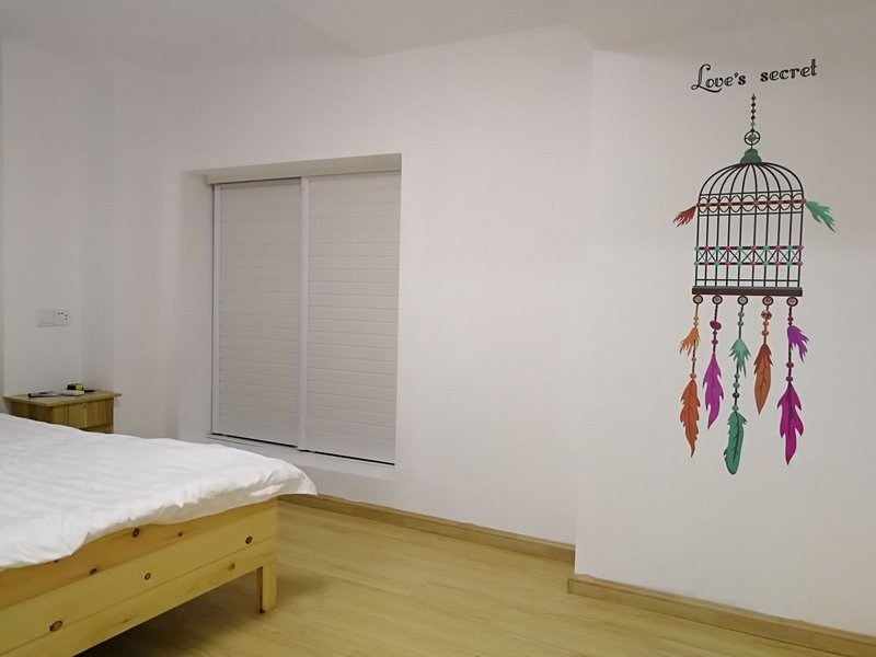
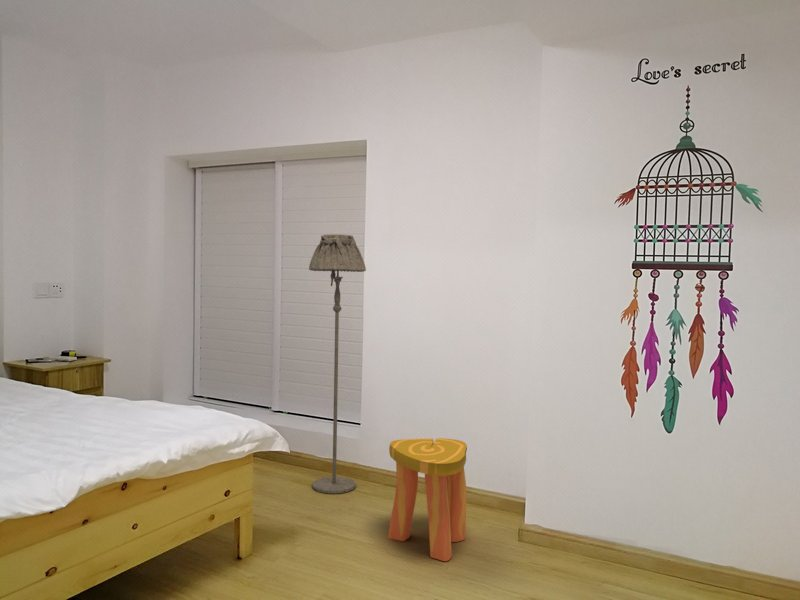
+ stool (426, 494)
+ floor lamp (335, 361)
